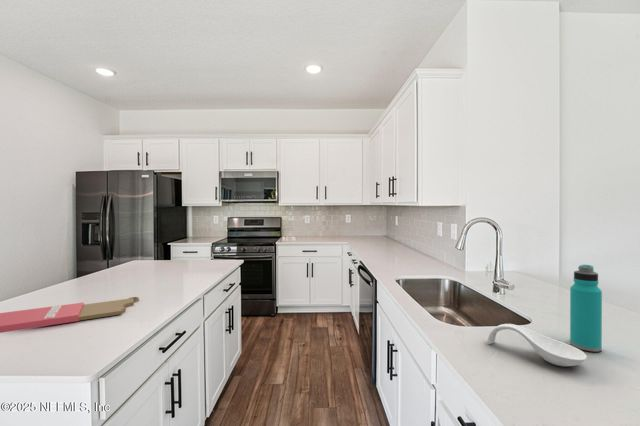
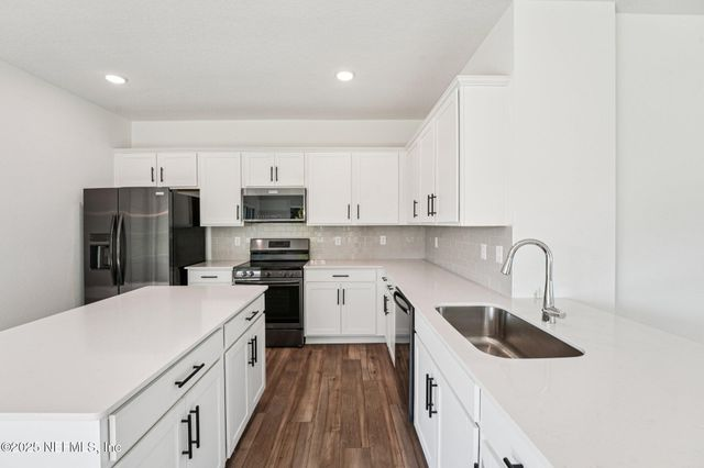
- water bottle (585, 306)
- spoon rest (533, 342)
- cutting board (66, 312)
